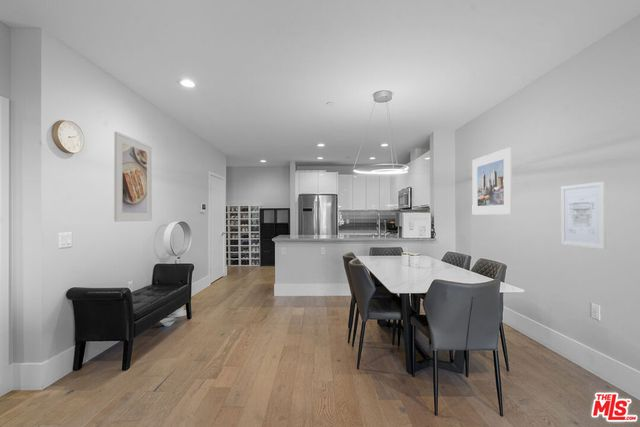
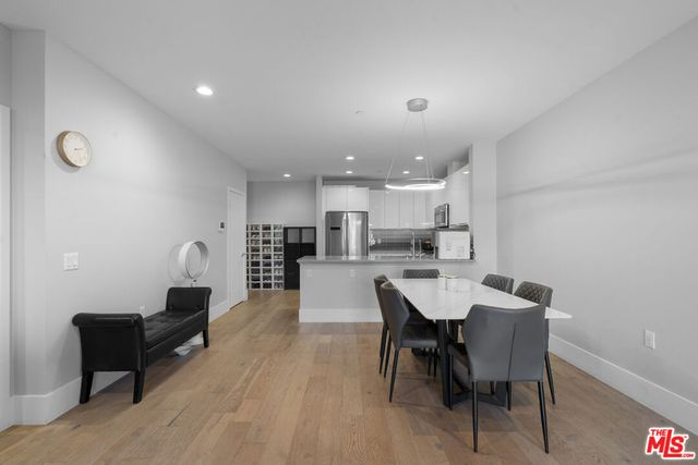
- wall art (581, 215)
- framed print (135, 180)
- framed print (489, 184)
